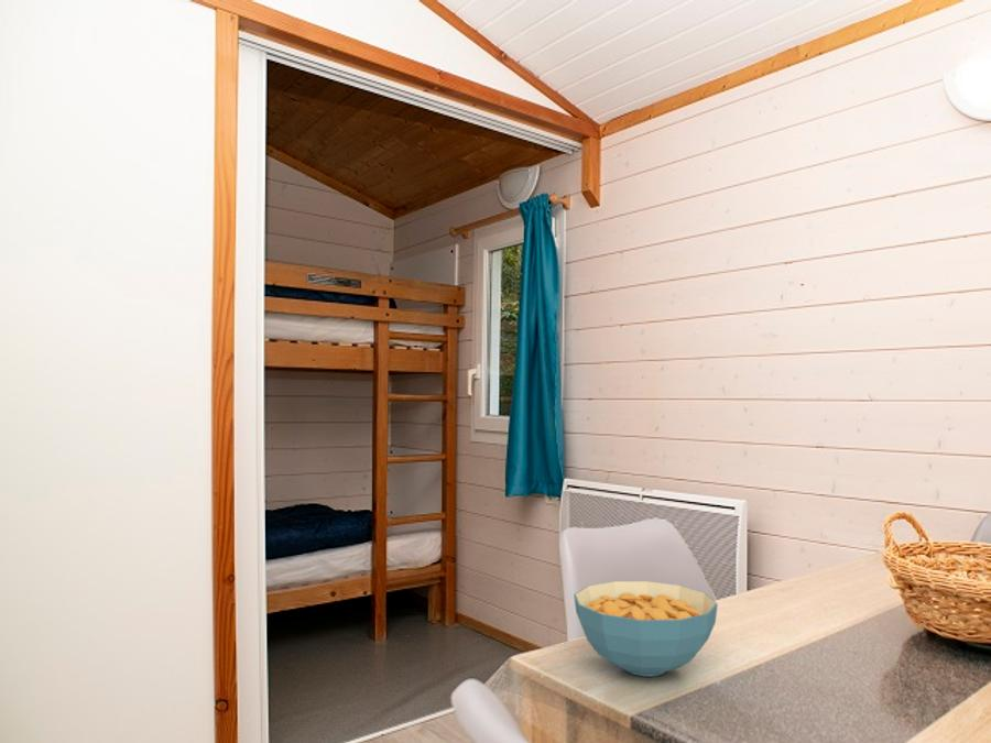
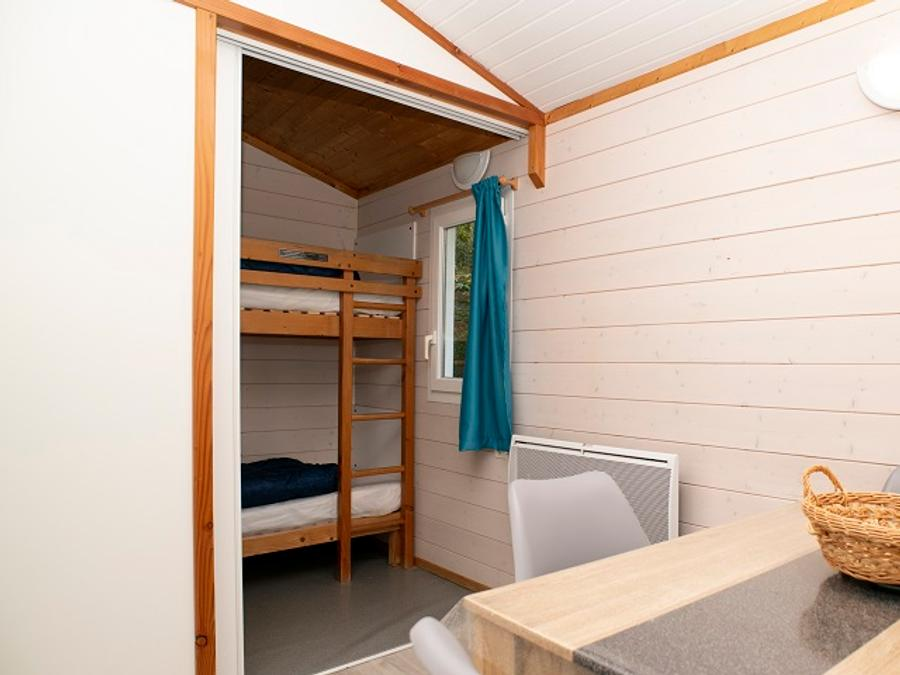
- cereal bowl (644, 633)
